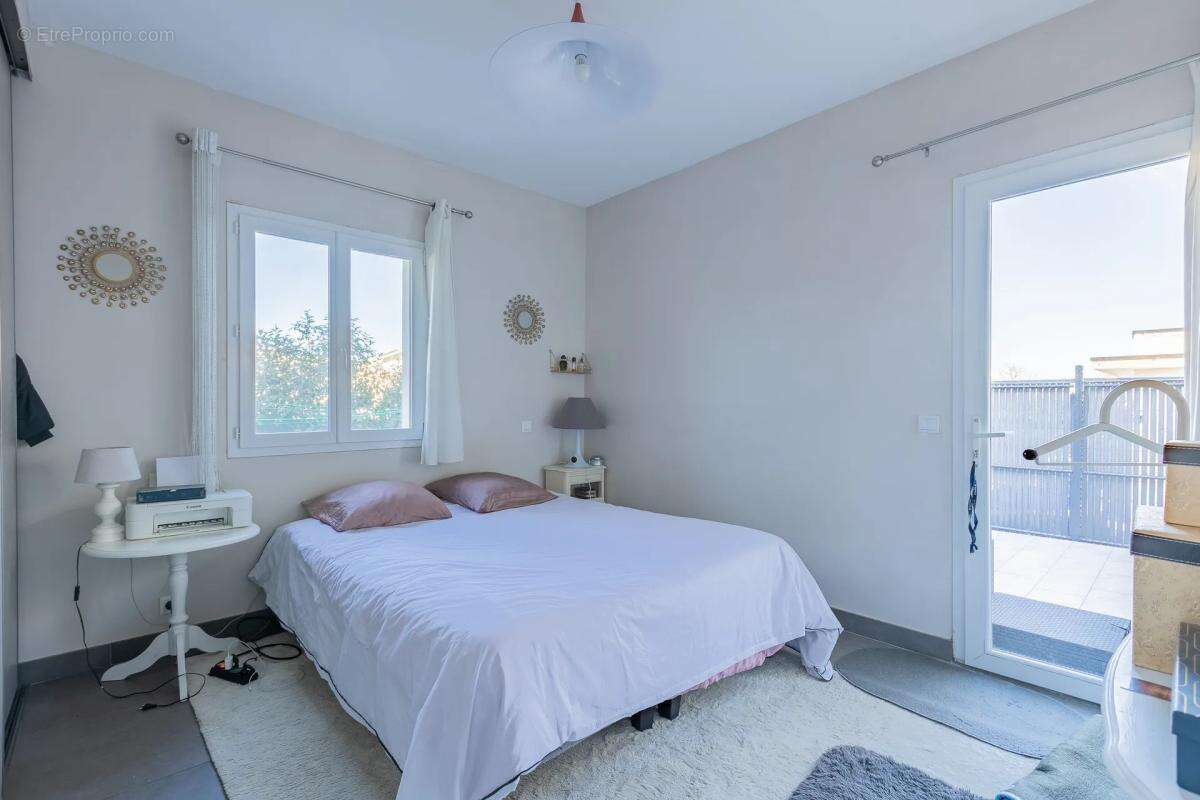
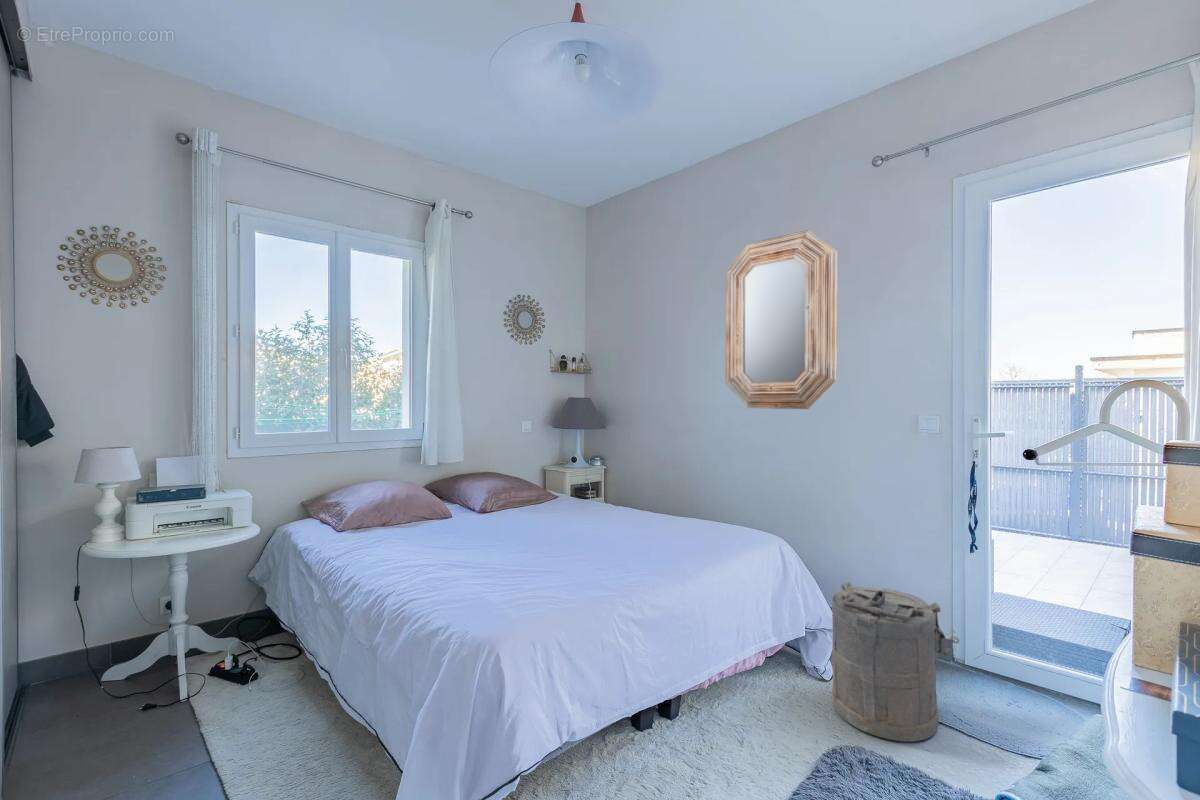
+ laundry hamper (880, 650)
+ home mirror (775, 322)
